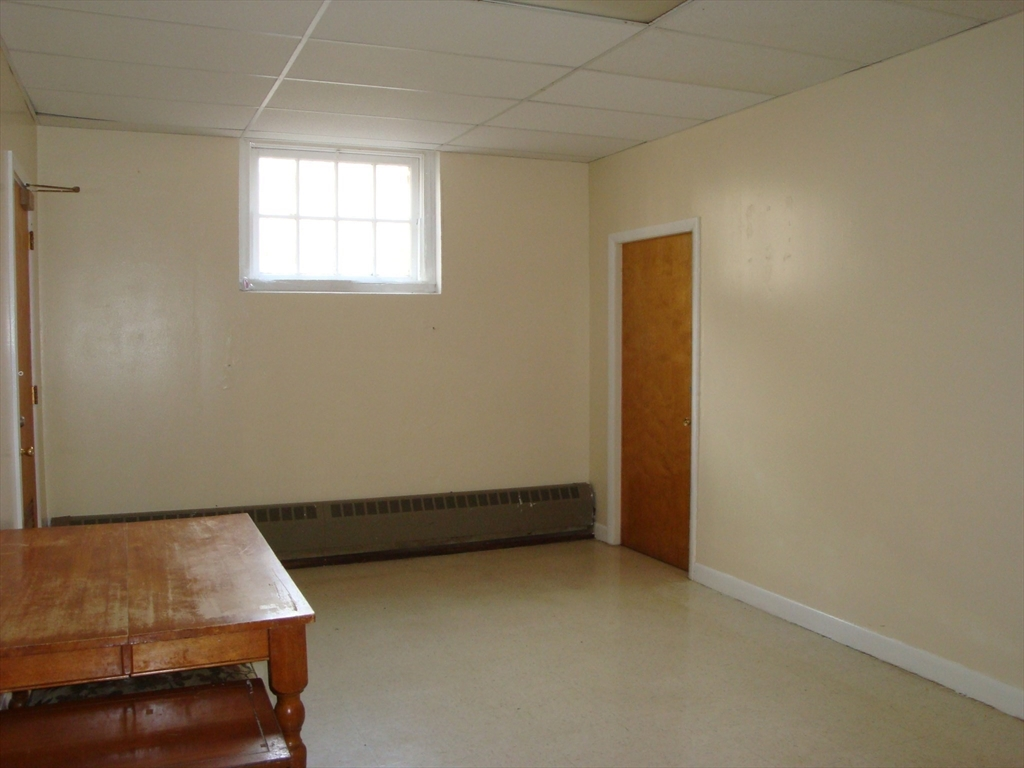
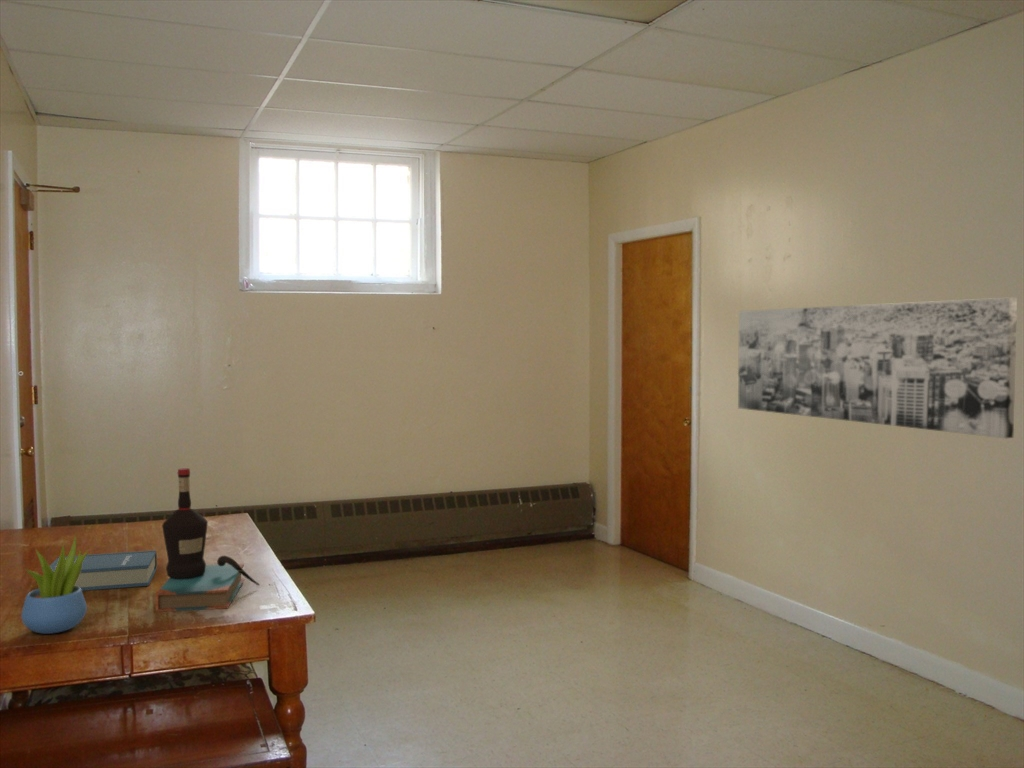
+ succulent plant (55, 584)
+ hardback book (103, 570)
+ bottle (206, 532)
+ wall art (852, 363)
